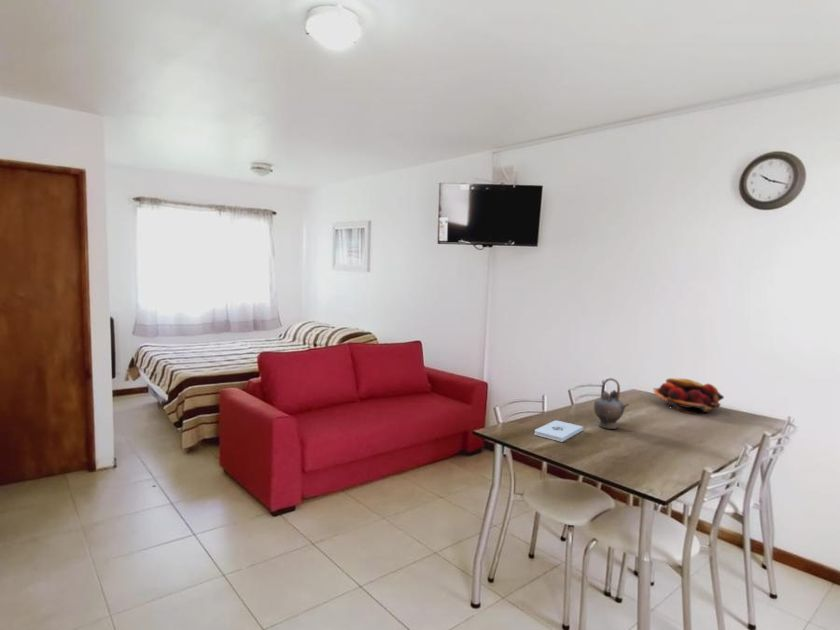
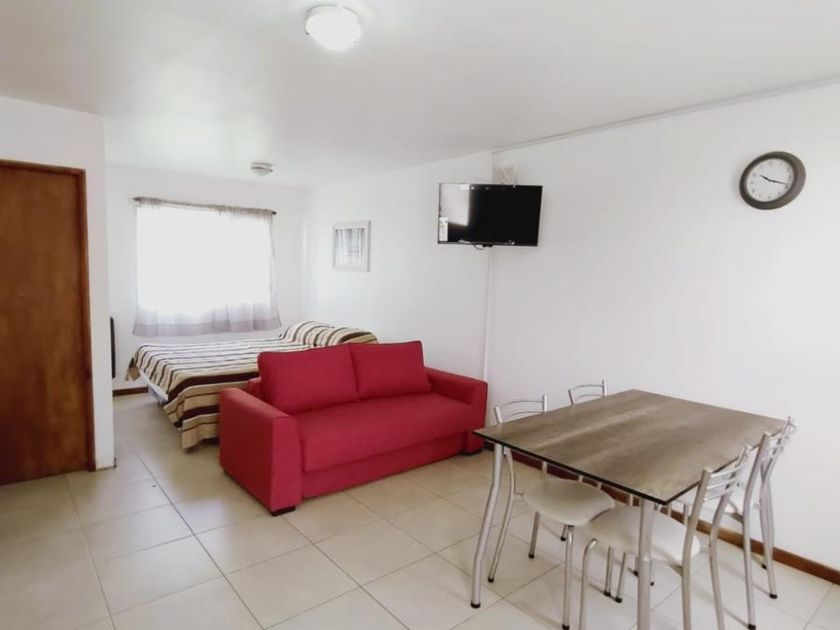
- teapot (612, 403)
- fruit basket (687, 393)
- notepad (558, 430)
